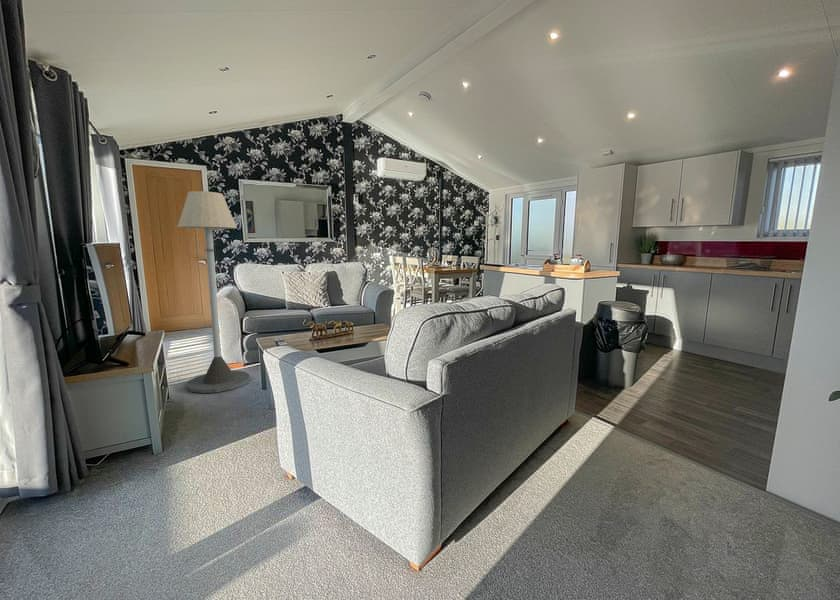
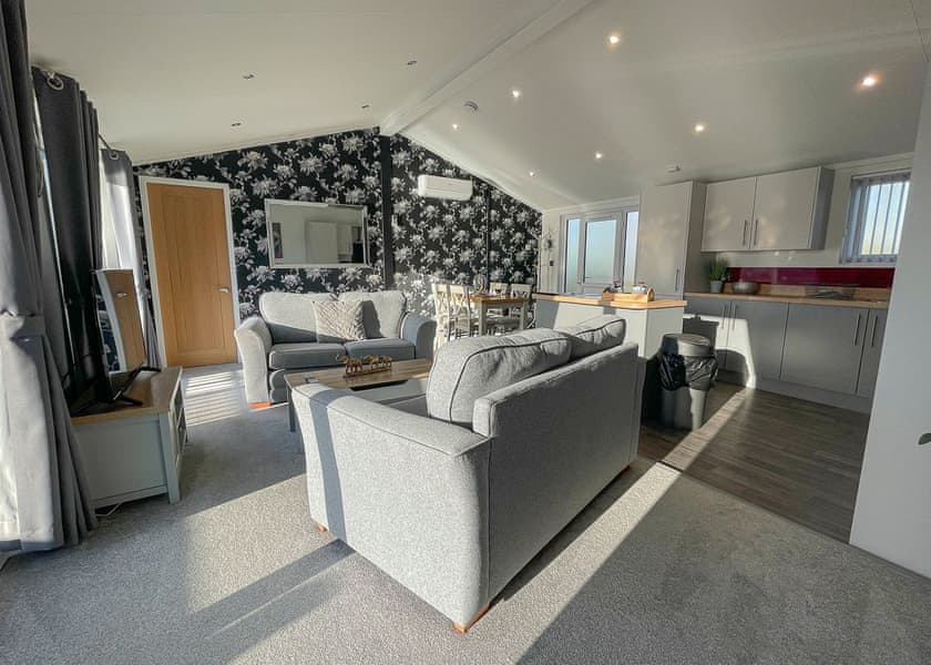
- floor lamp (212, 291)
